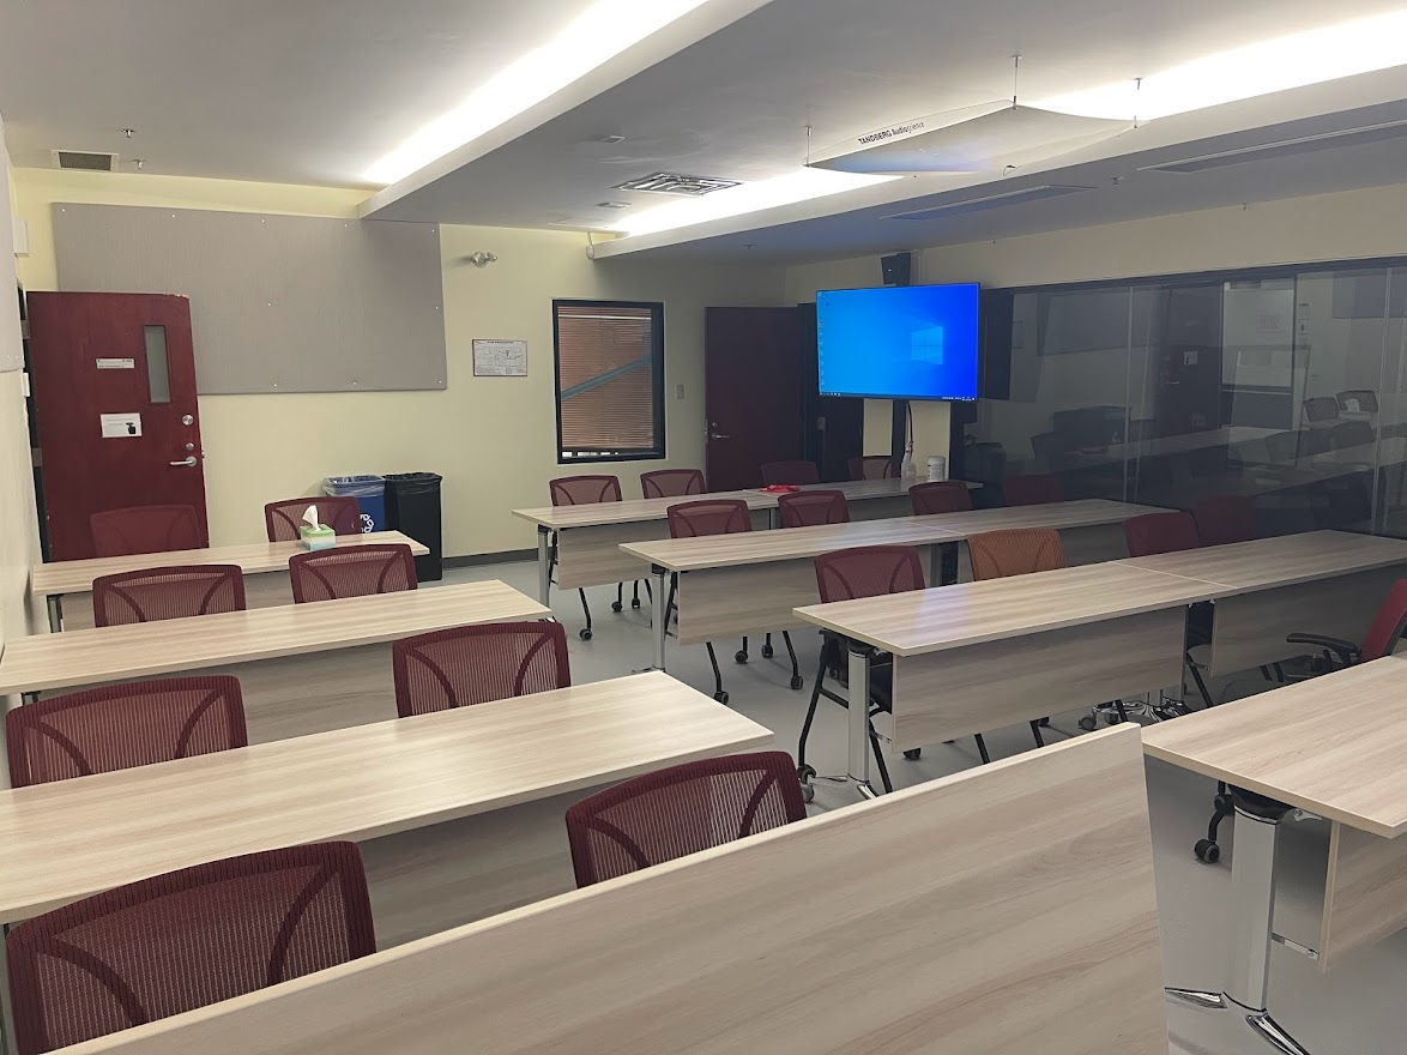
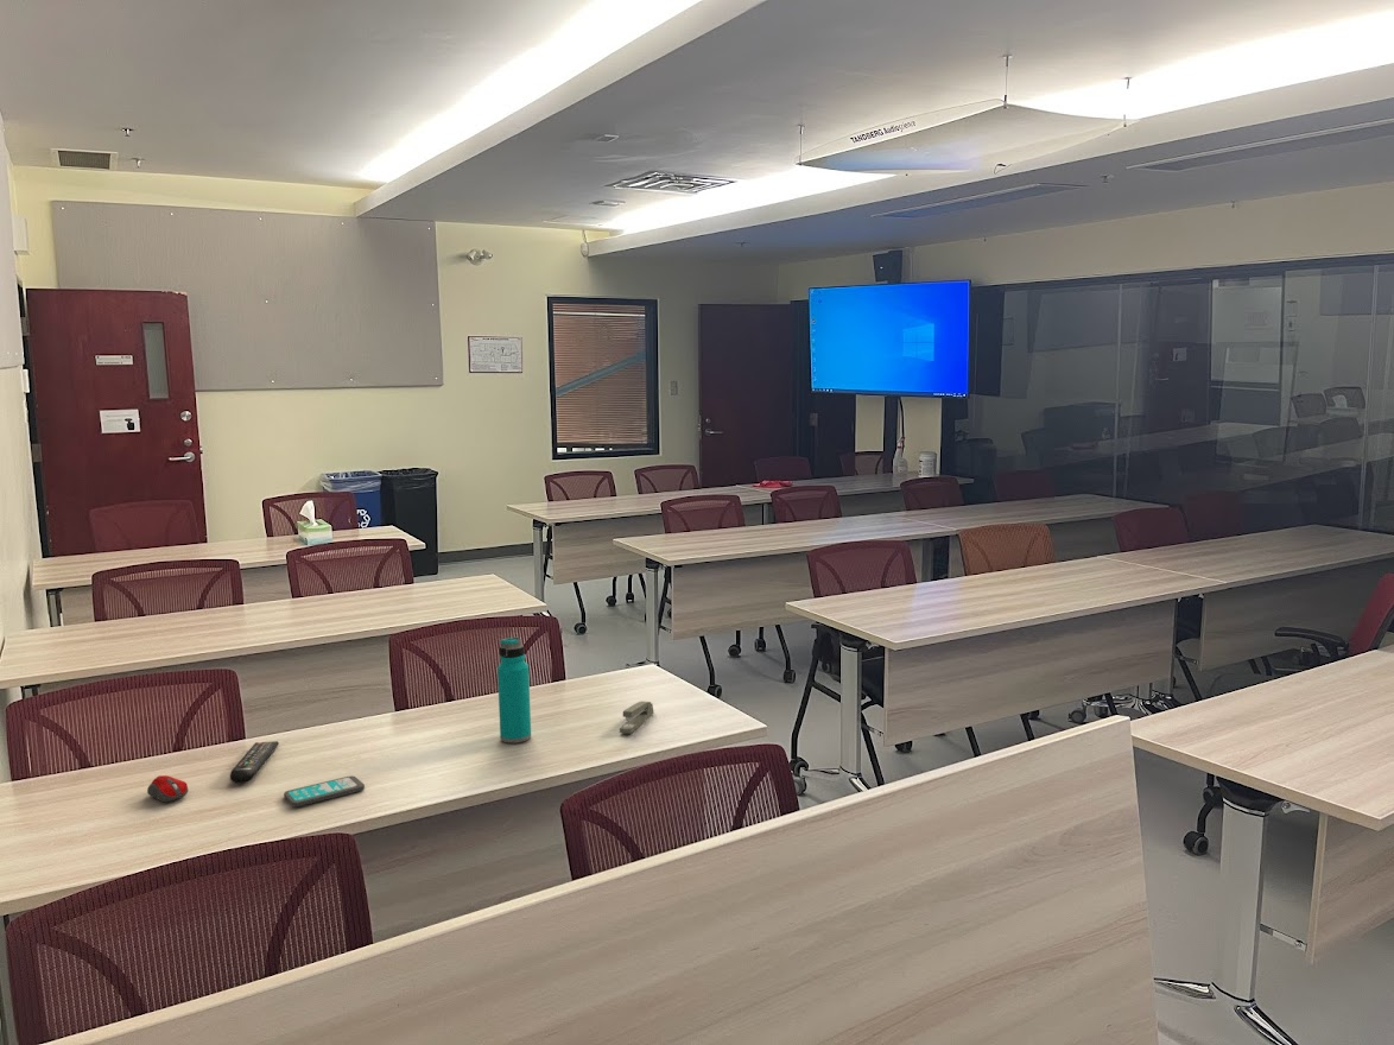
+ computer mouse (166, 786)
+ remote control (255, 759)
+ smartphone (324, 790)
+ stapler (636, 712)
+ water bottle (513, 688)
